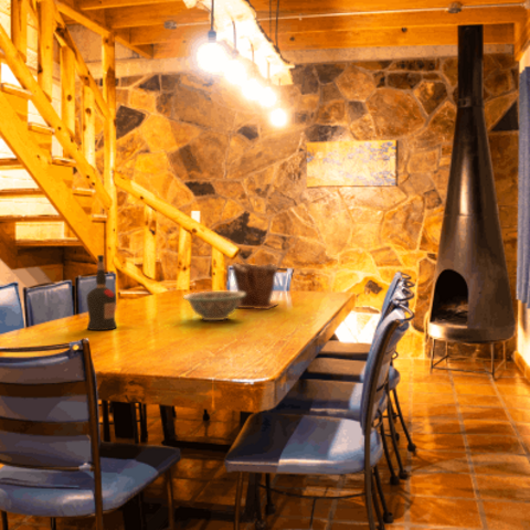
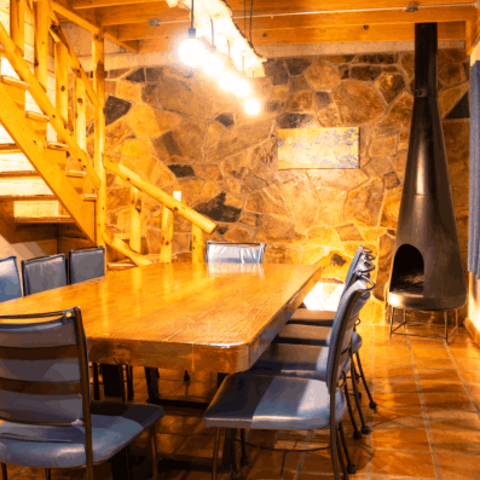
- plant pot (254, 284)
- decorative bowl (214, 306)
- liquor bottle (100, 292)
